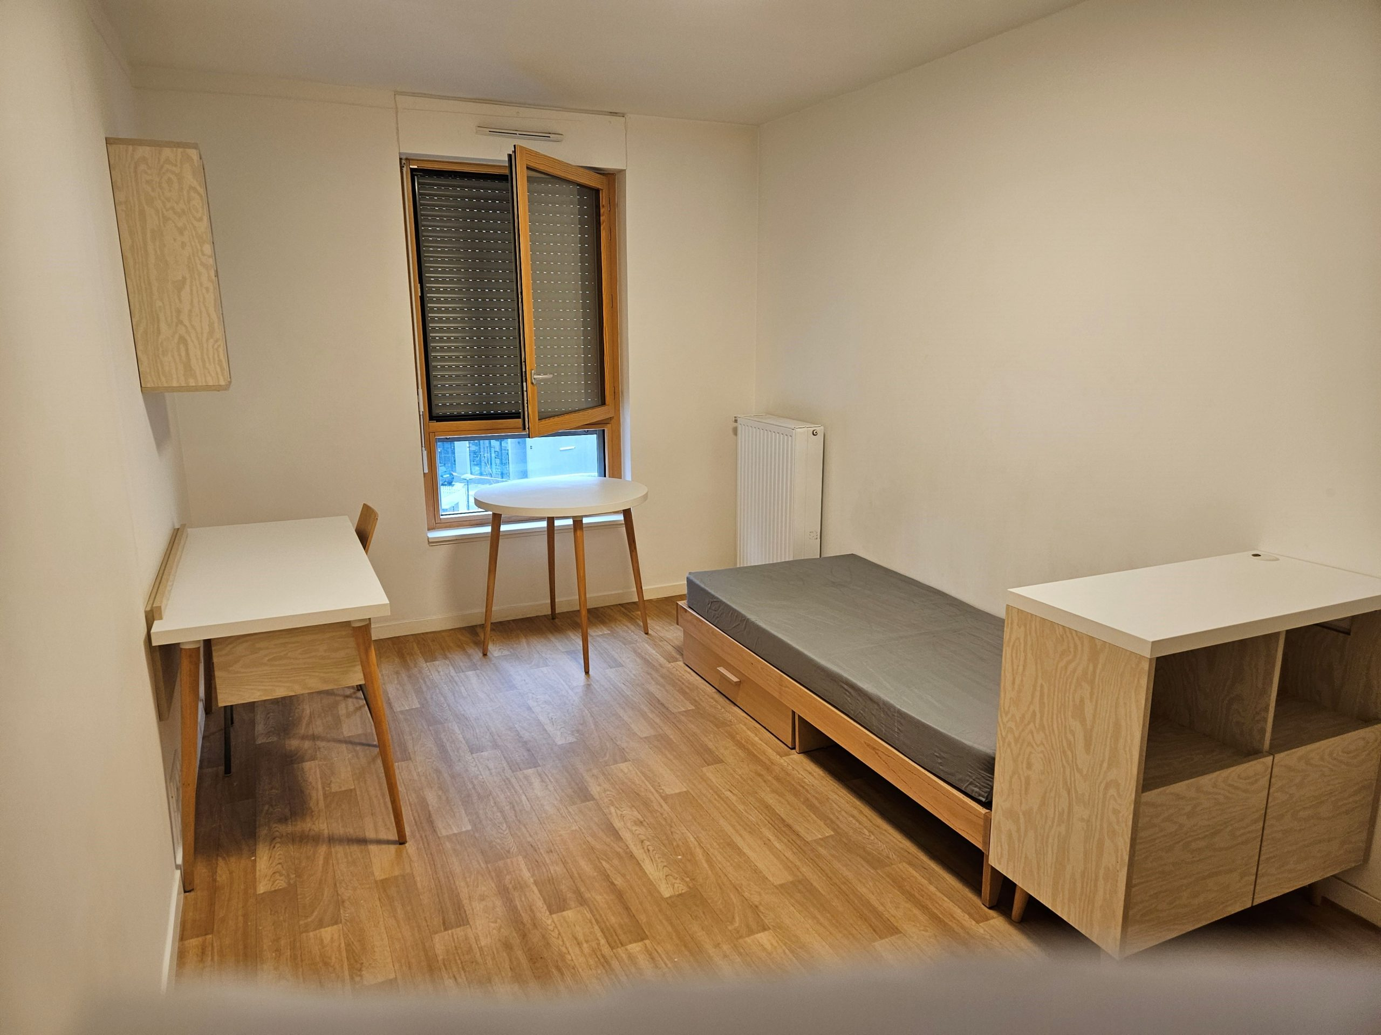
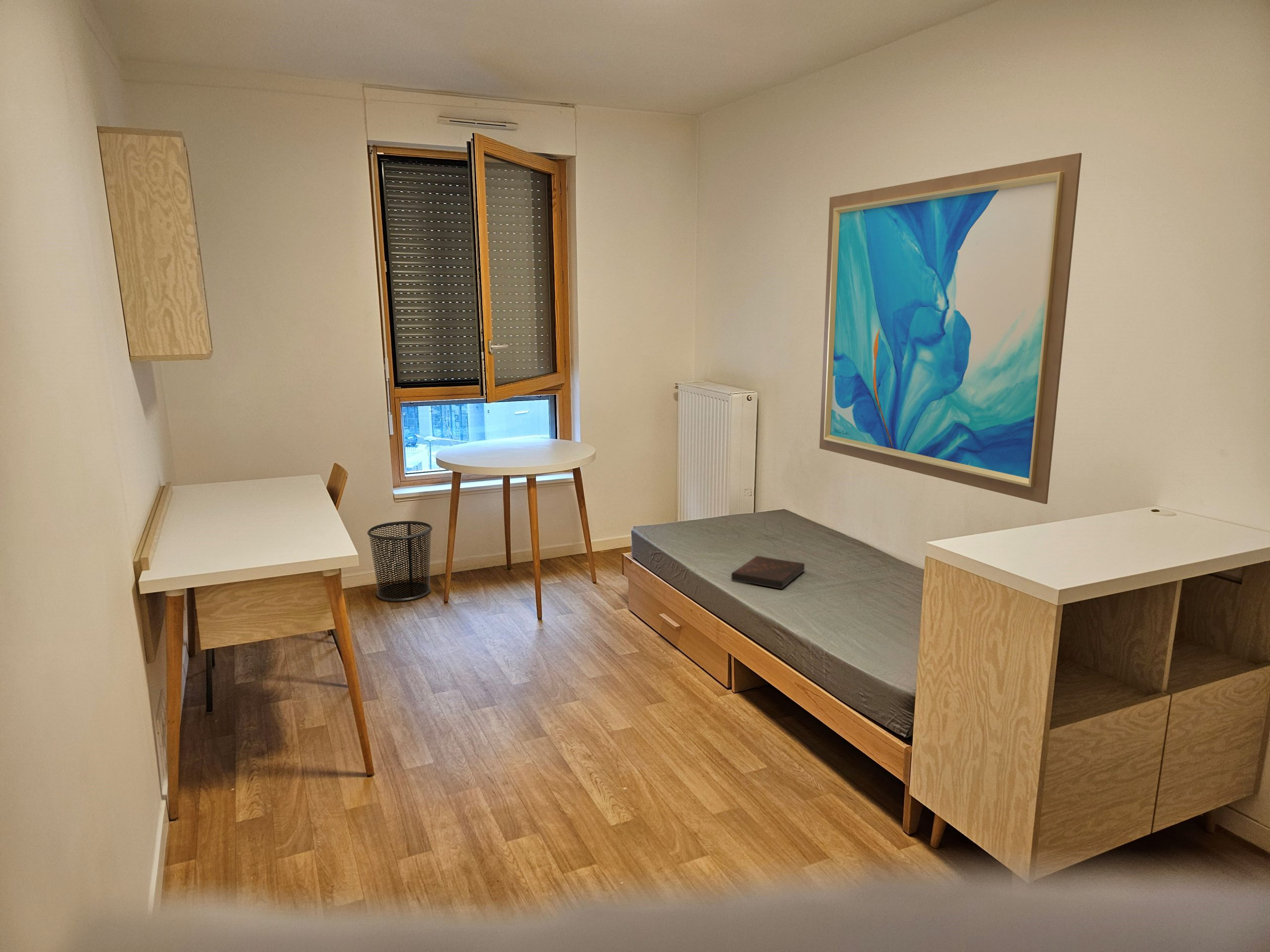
+ book (768, 571)
+ wall art (922, 330)
+ waste bin (402, 561)
